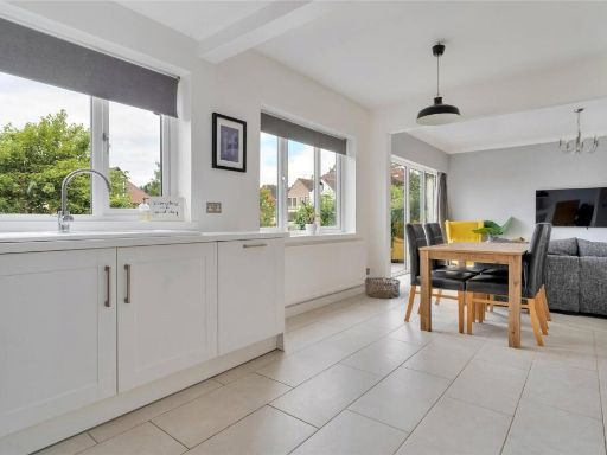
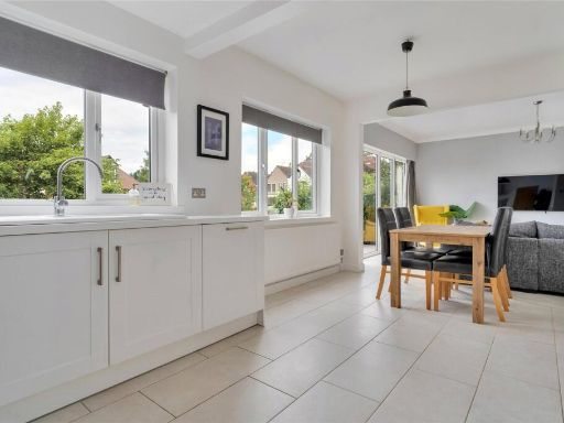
- basket (382, 287)
